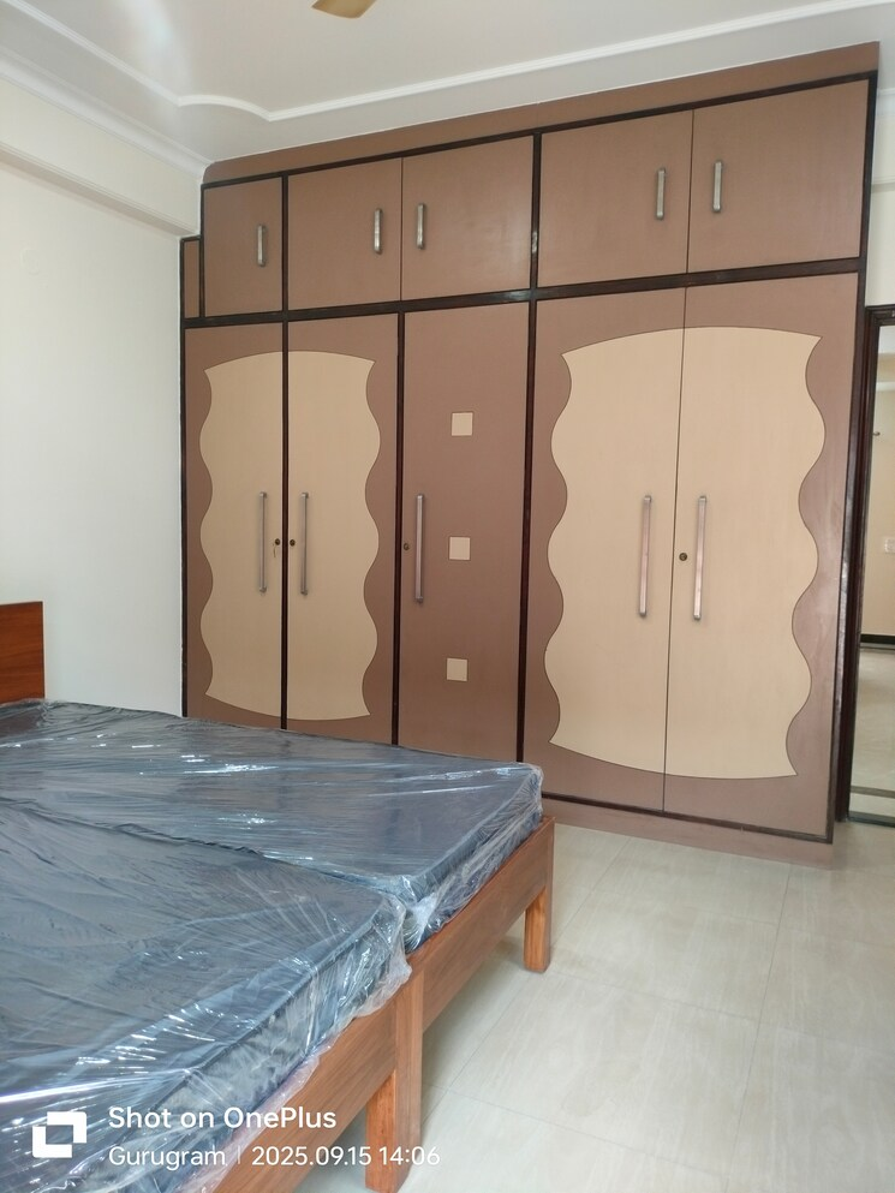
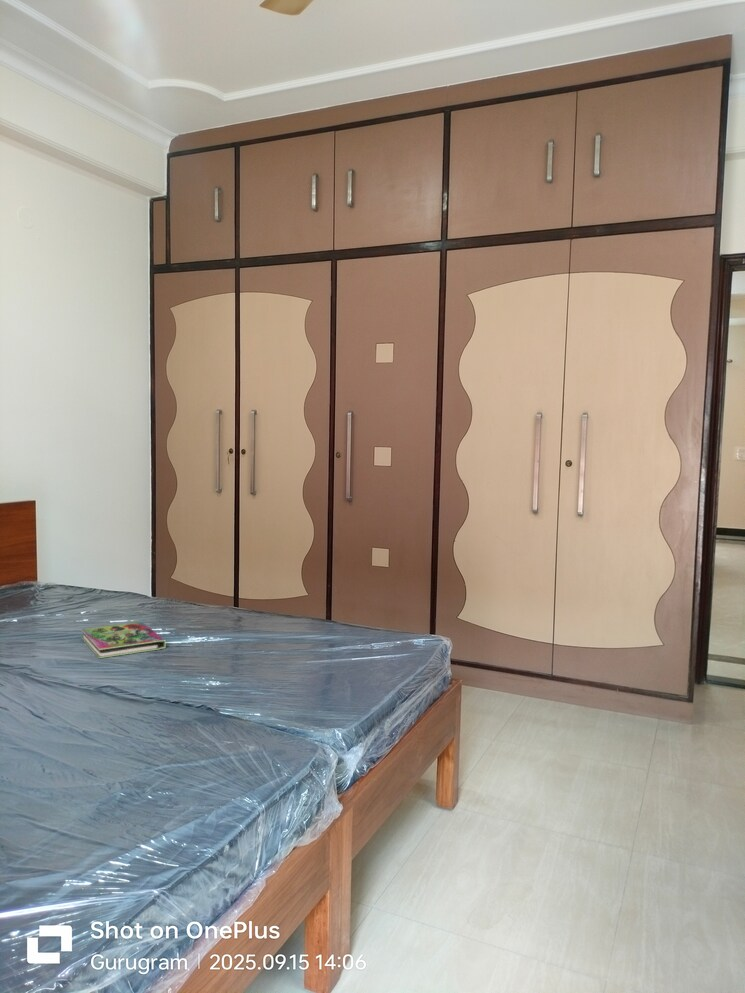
+ book (122, 638)
